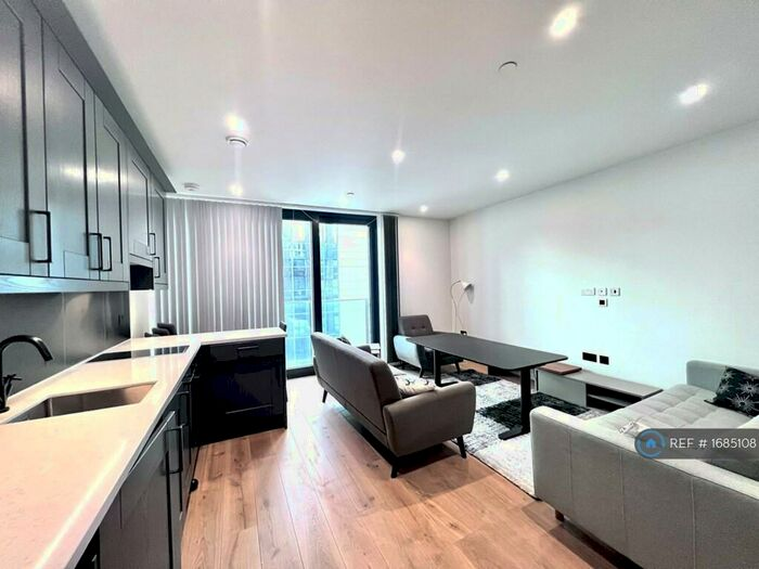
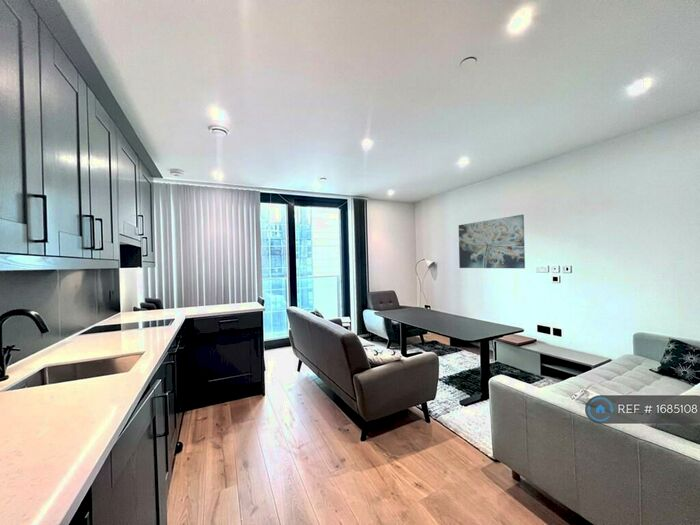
+ wall art (488, 244)
